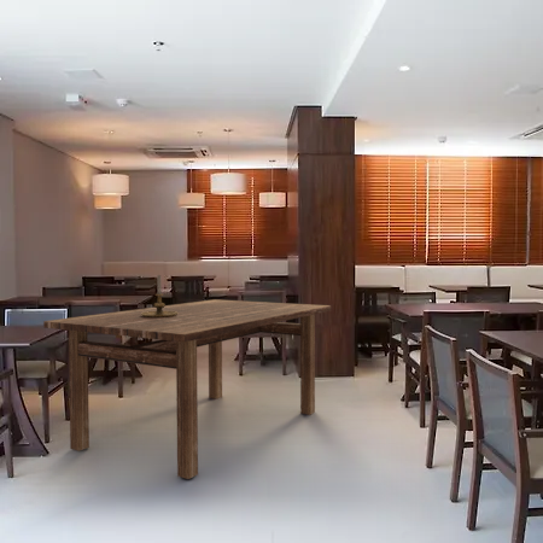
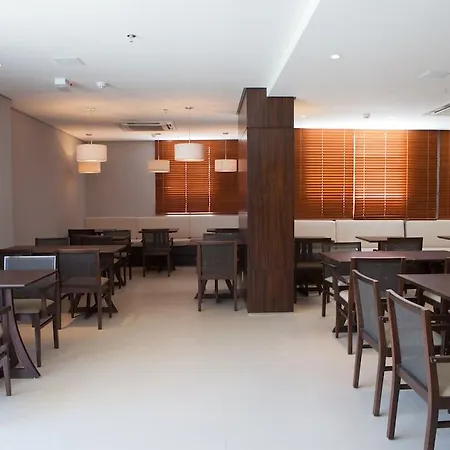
- candle holder (159, 294)
- dining table (209, 370)
